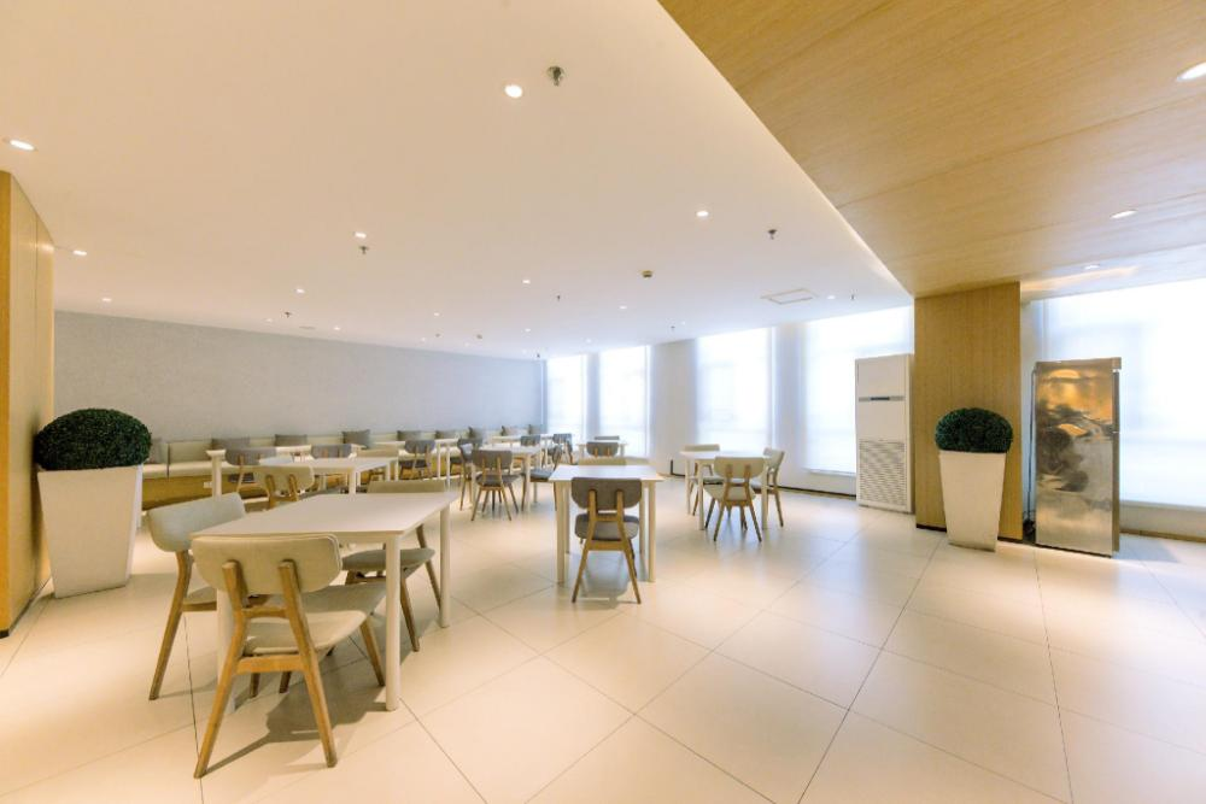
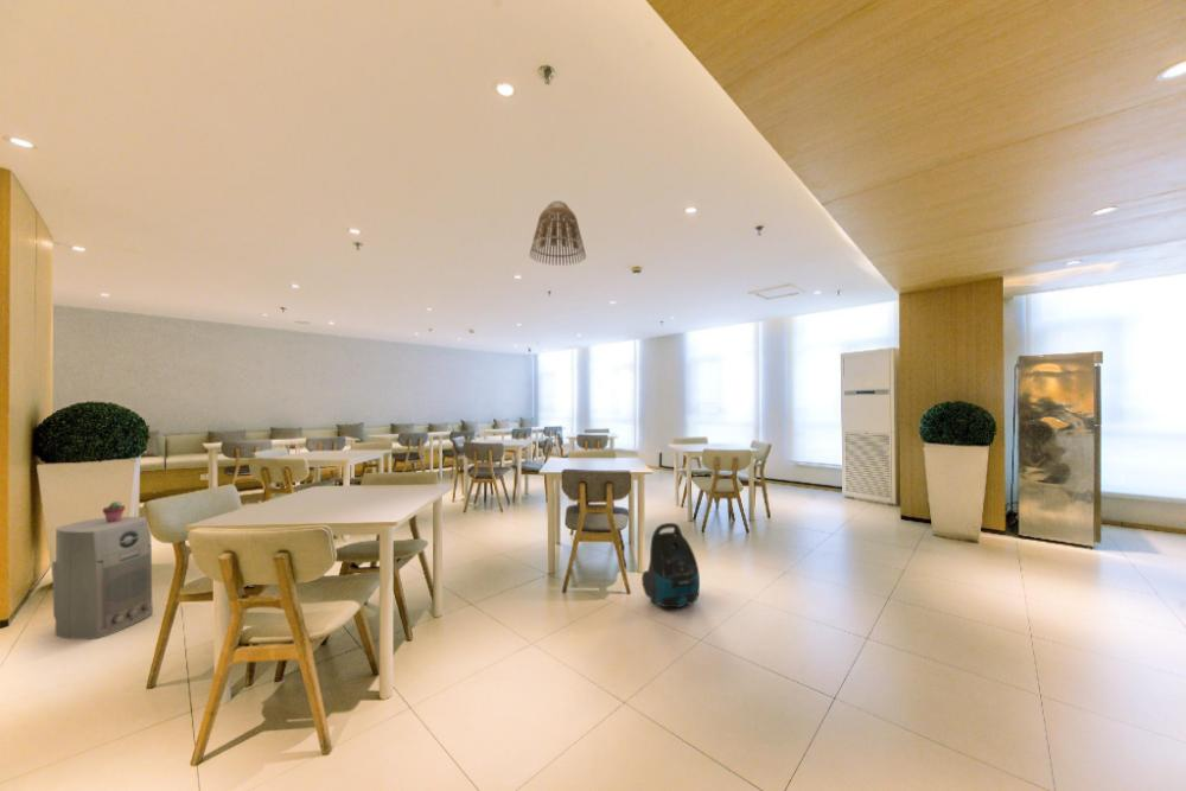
+ potted succulent (114, 510)
+ vacuum cleaner (671, 563)
+ lamp shade (556, 230)
+ air purifier (101, 574)
